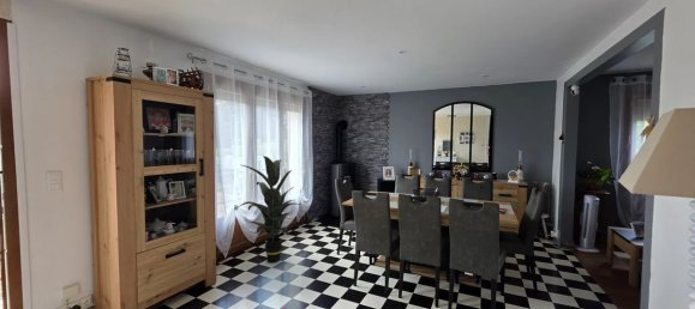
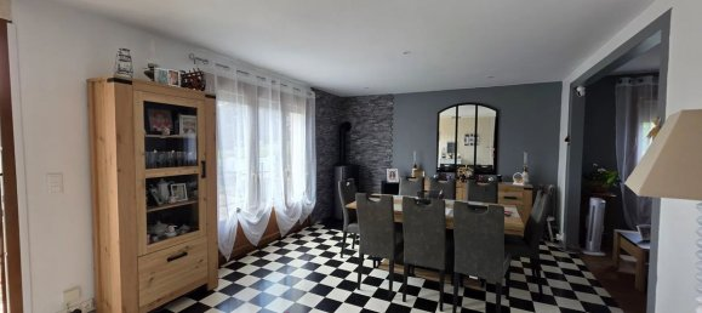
- indoor plant (268, 208)
